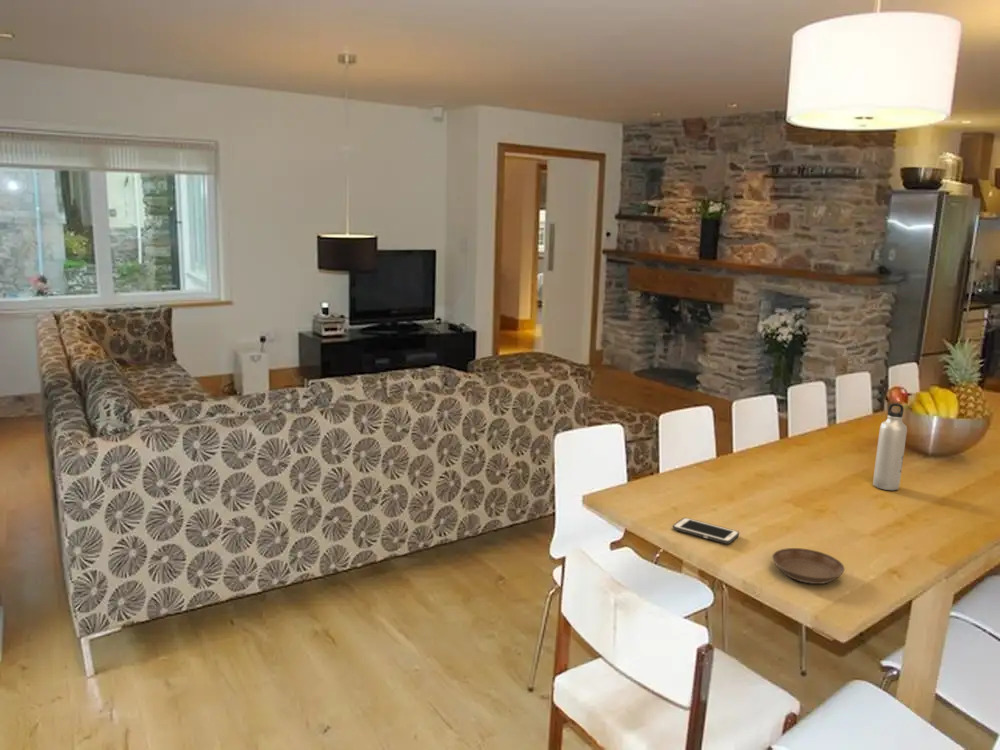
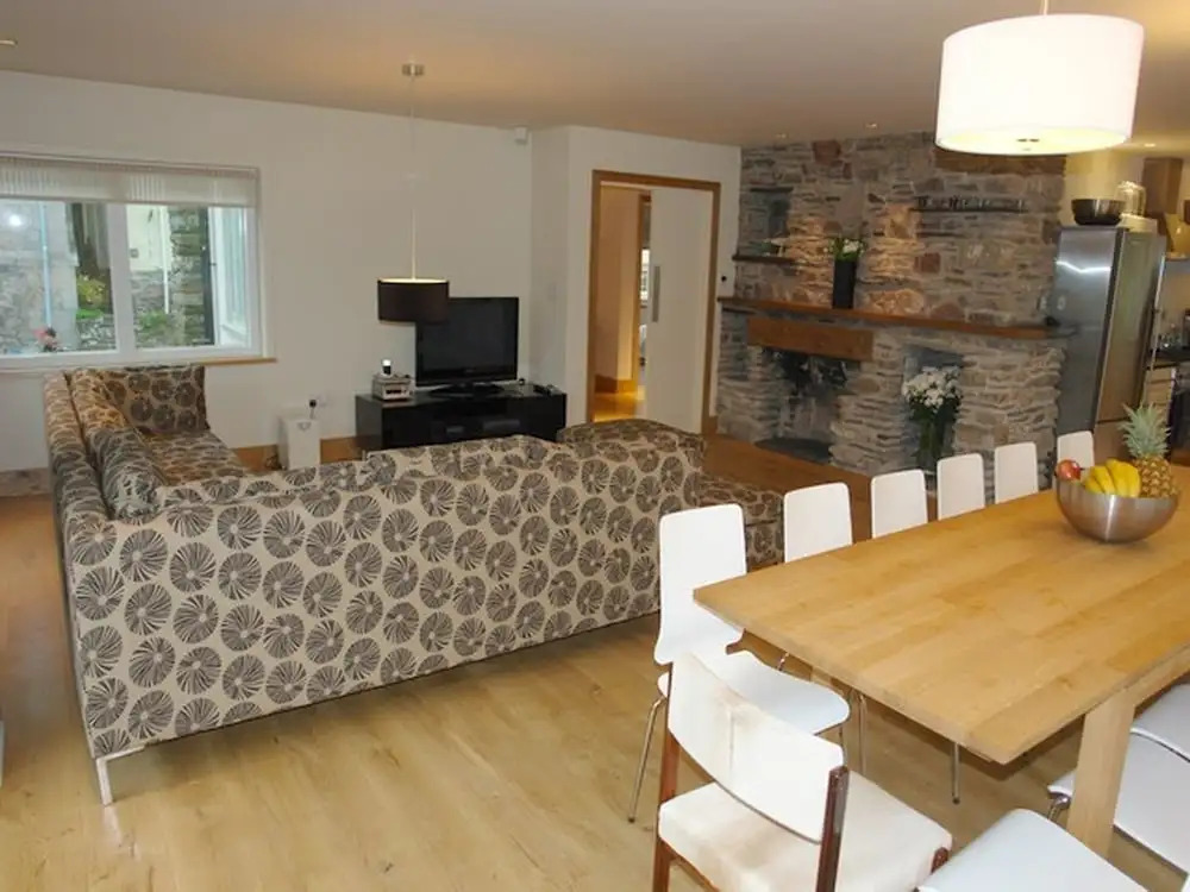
- cell phone (705, 530)
- water bottle (891, 445)
- saucer (807, 567)
